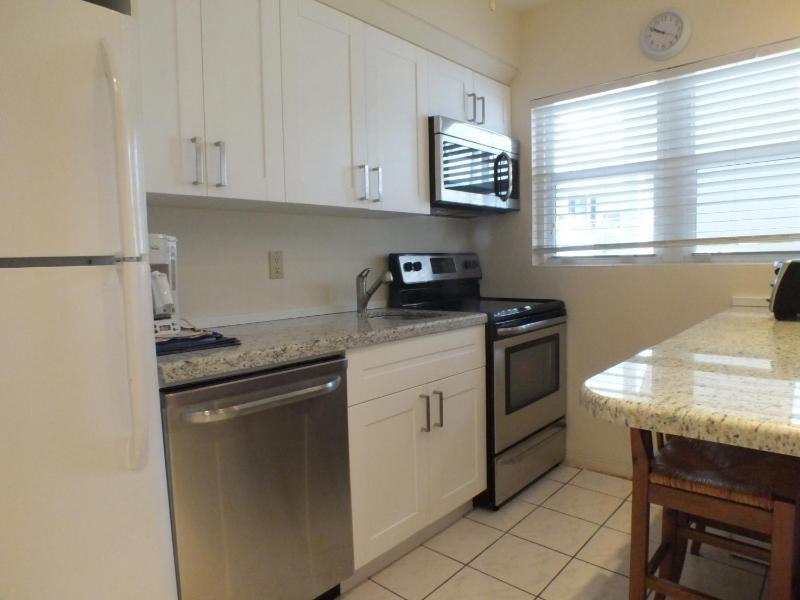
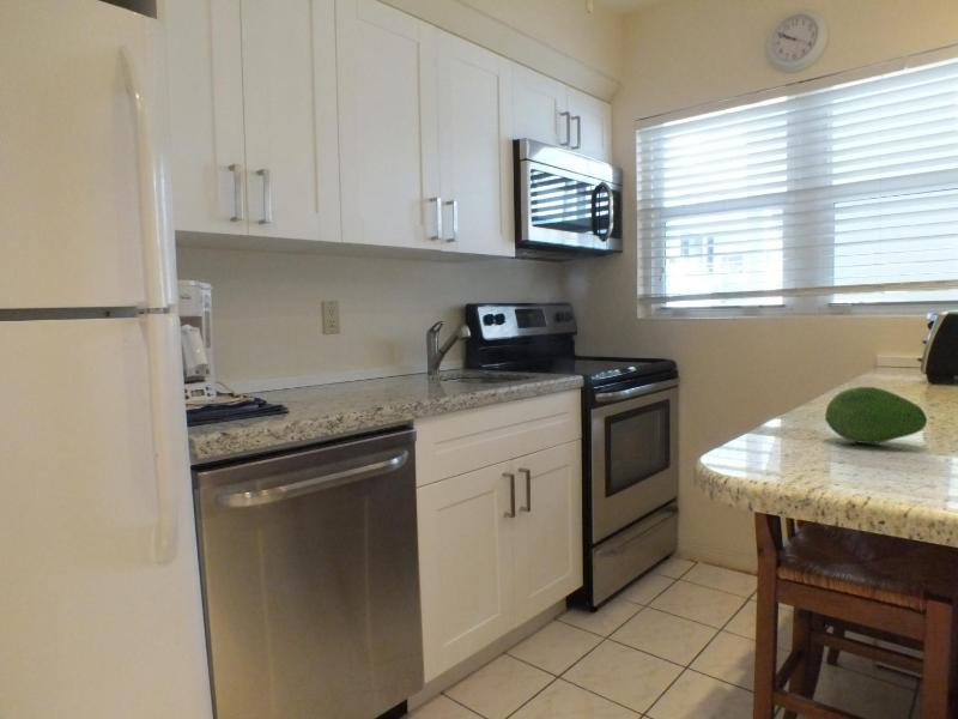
+ fruit (874, 415)
